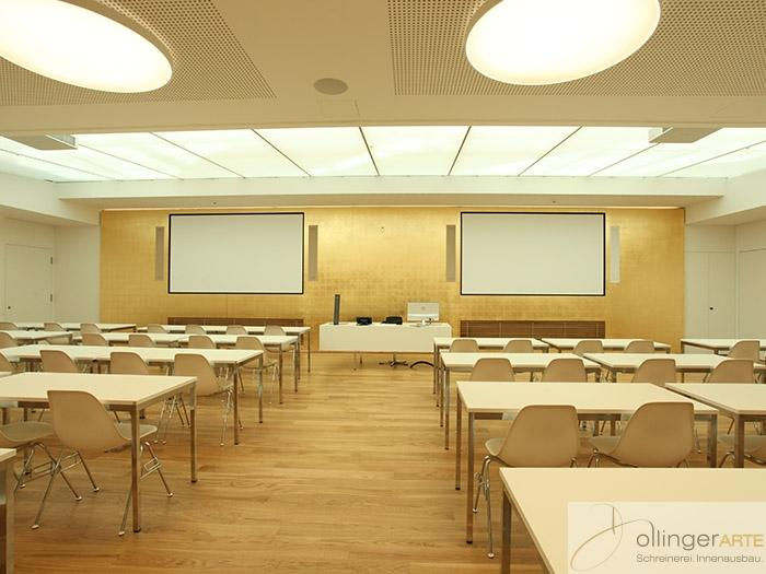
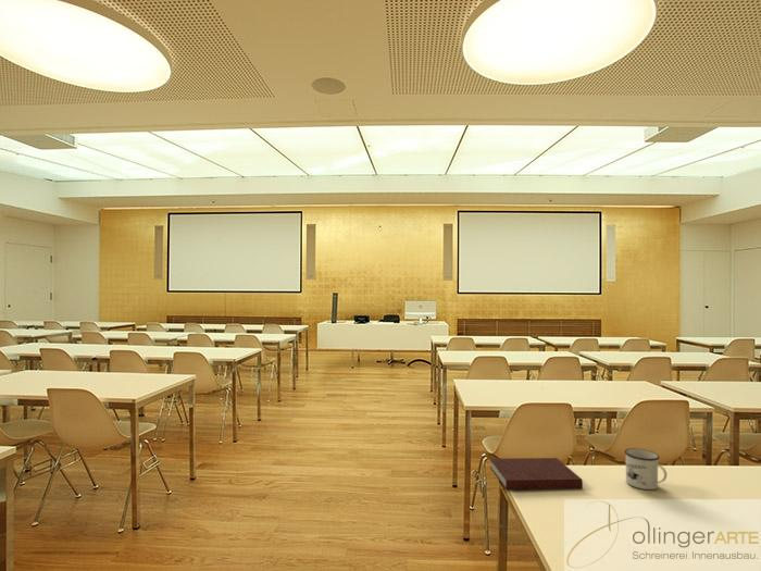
+ mug (646, 470)
+ notebook (533, 472)
